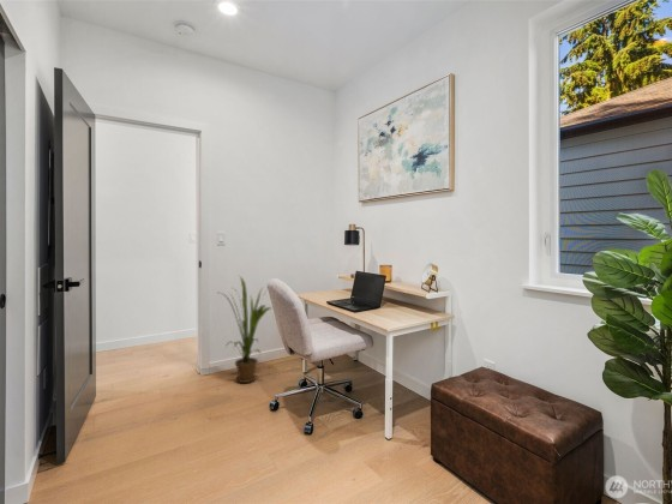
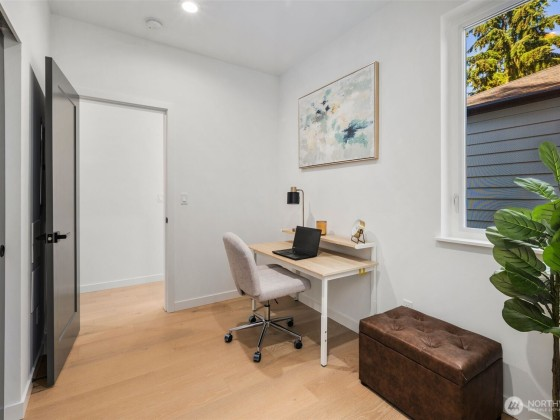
- house plant (242, 328)
